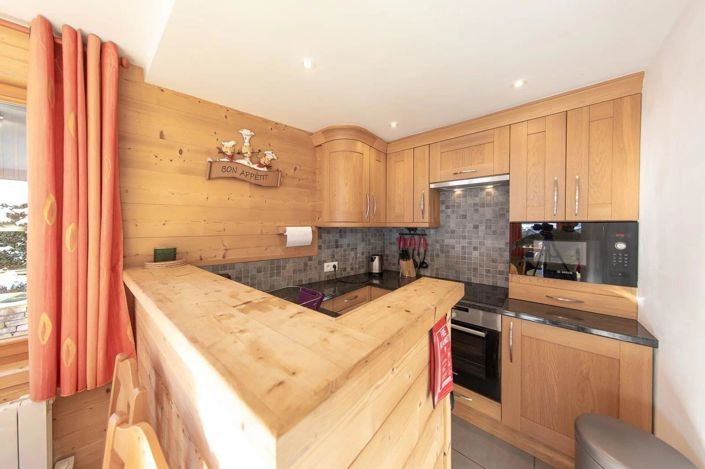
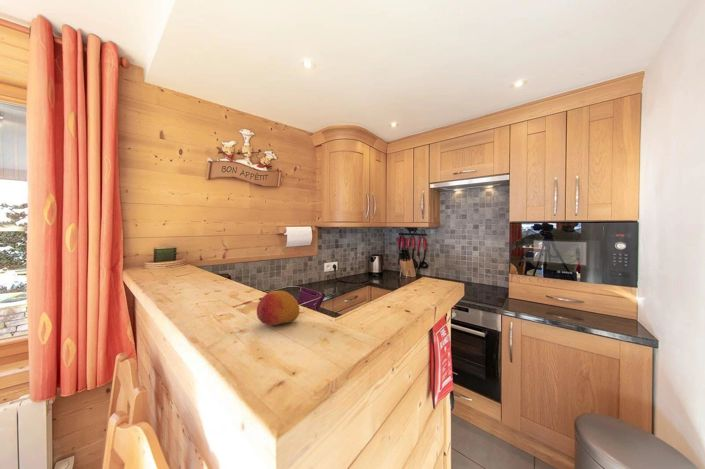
+ fruit (278, 306)
